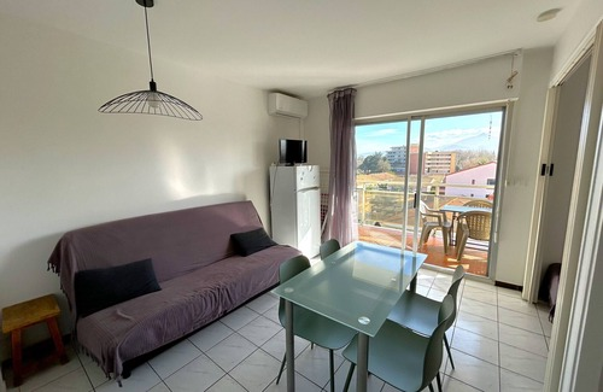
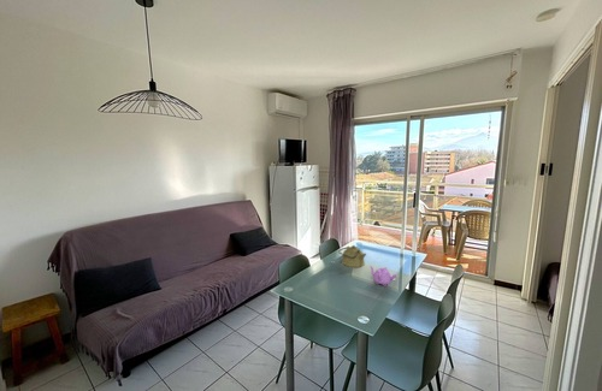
+ kettle (354, 254)
+ teapot (382, 276)
